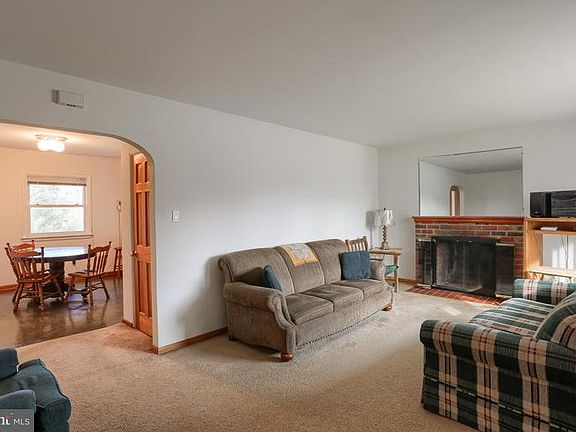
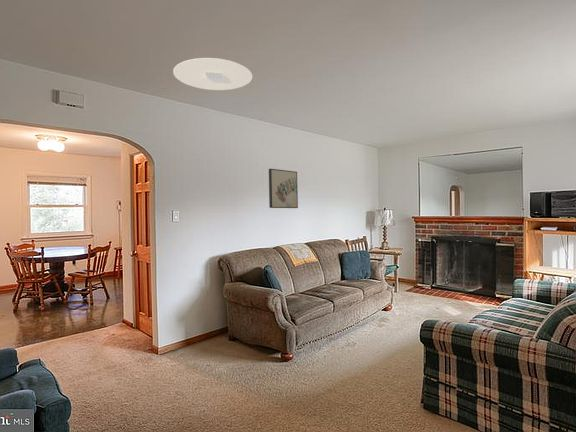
+ wall art (283, 189)
+ ceiling light (213, 72)
